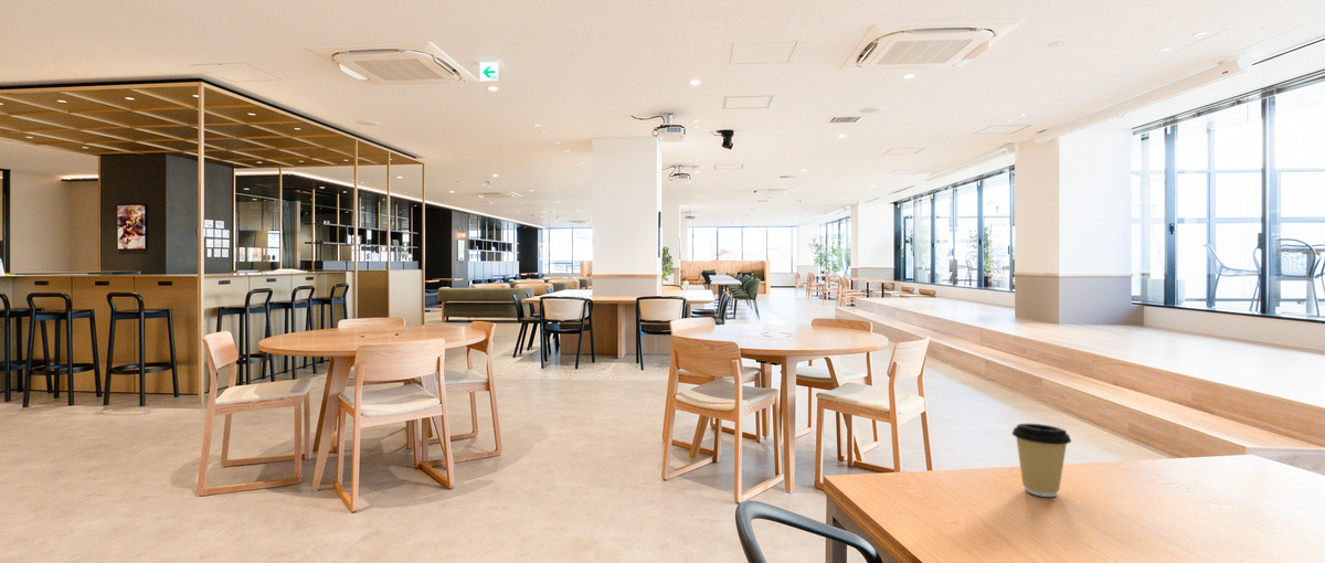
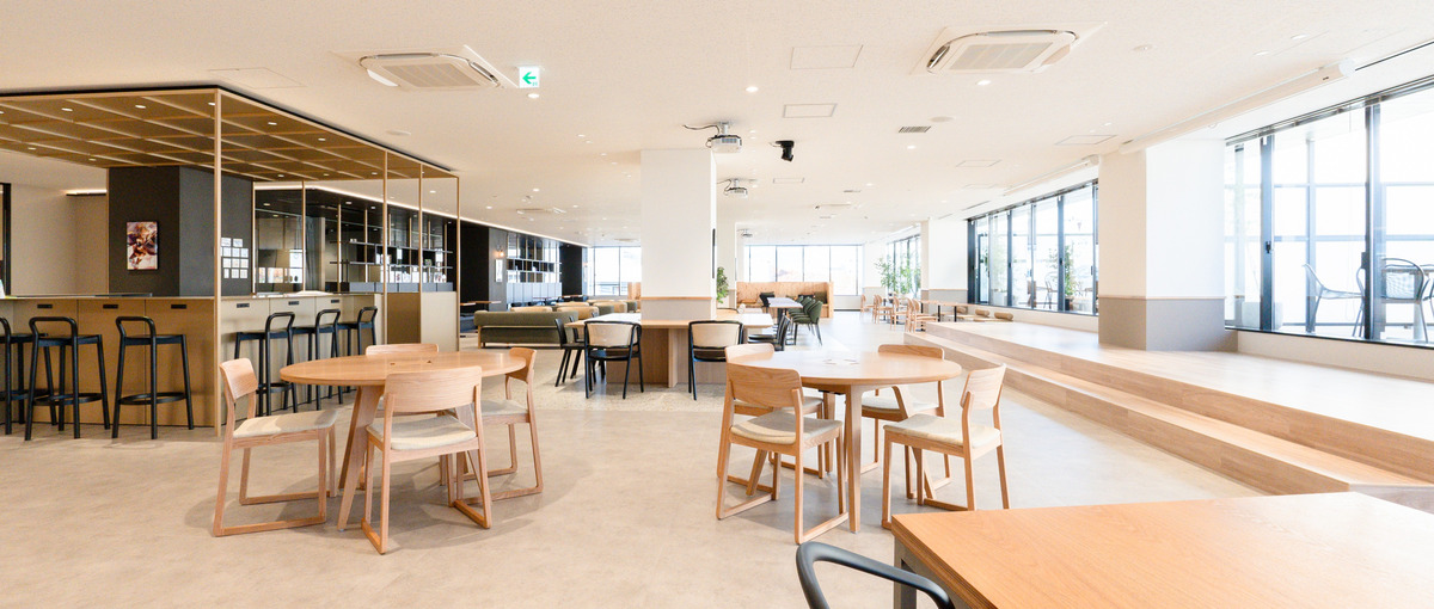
- coffee cup (1040, 458)
